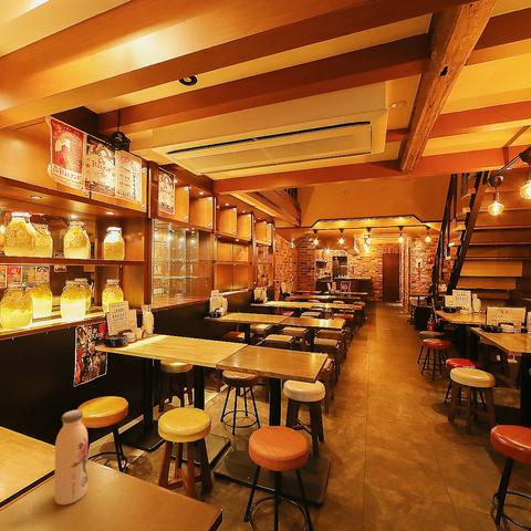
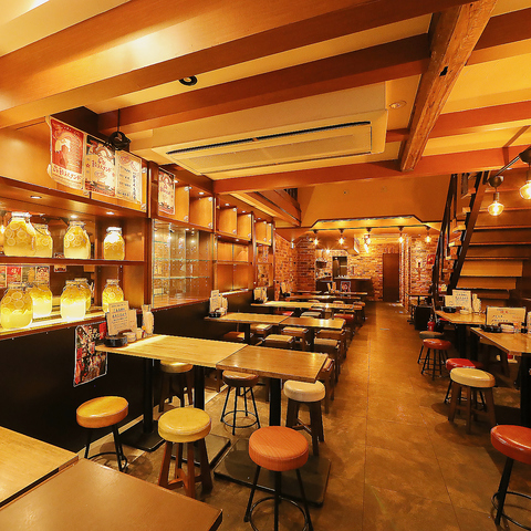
- water bottle (71, 454)
